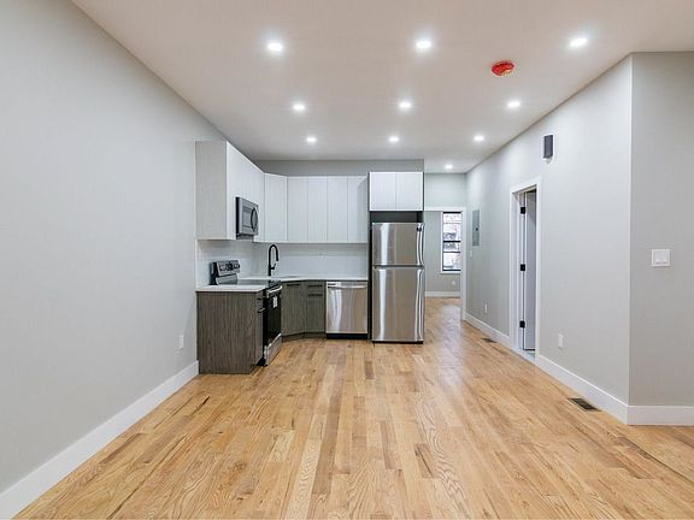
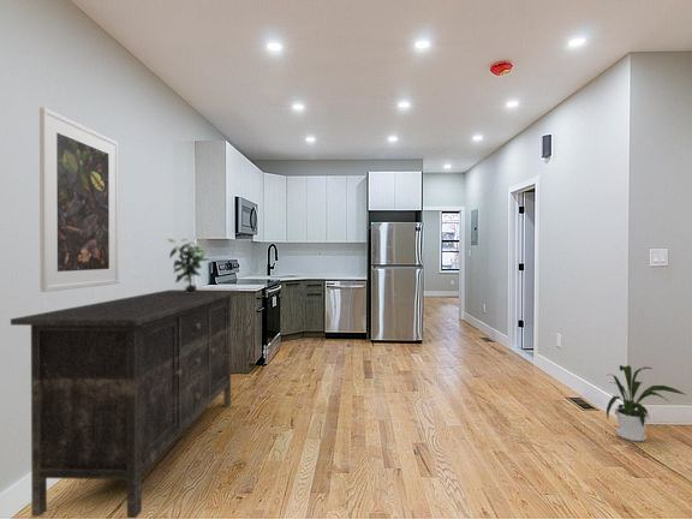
+ potted plant (187, 266)
+ house plant (633, 400)
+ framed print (84, 207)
+ sideboard (157, 372)
